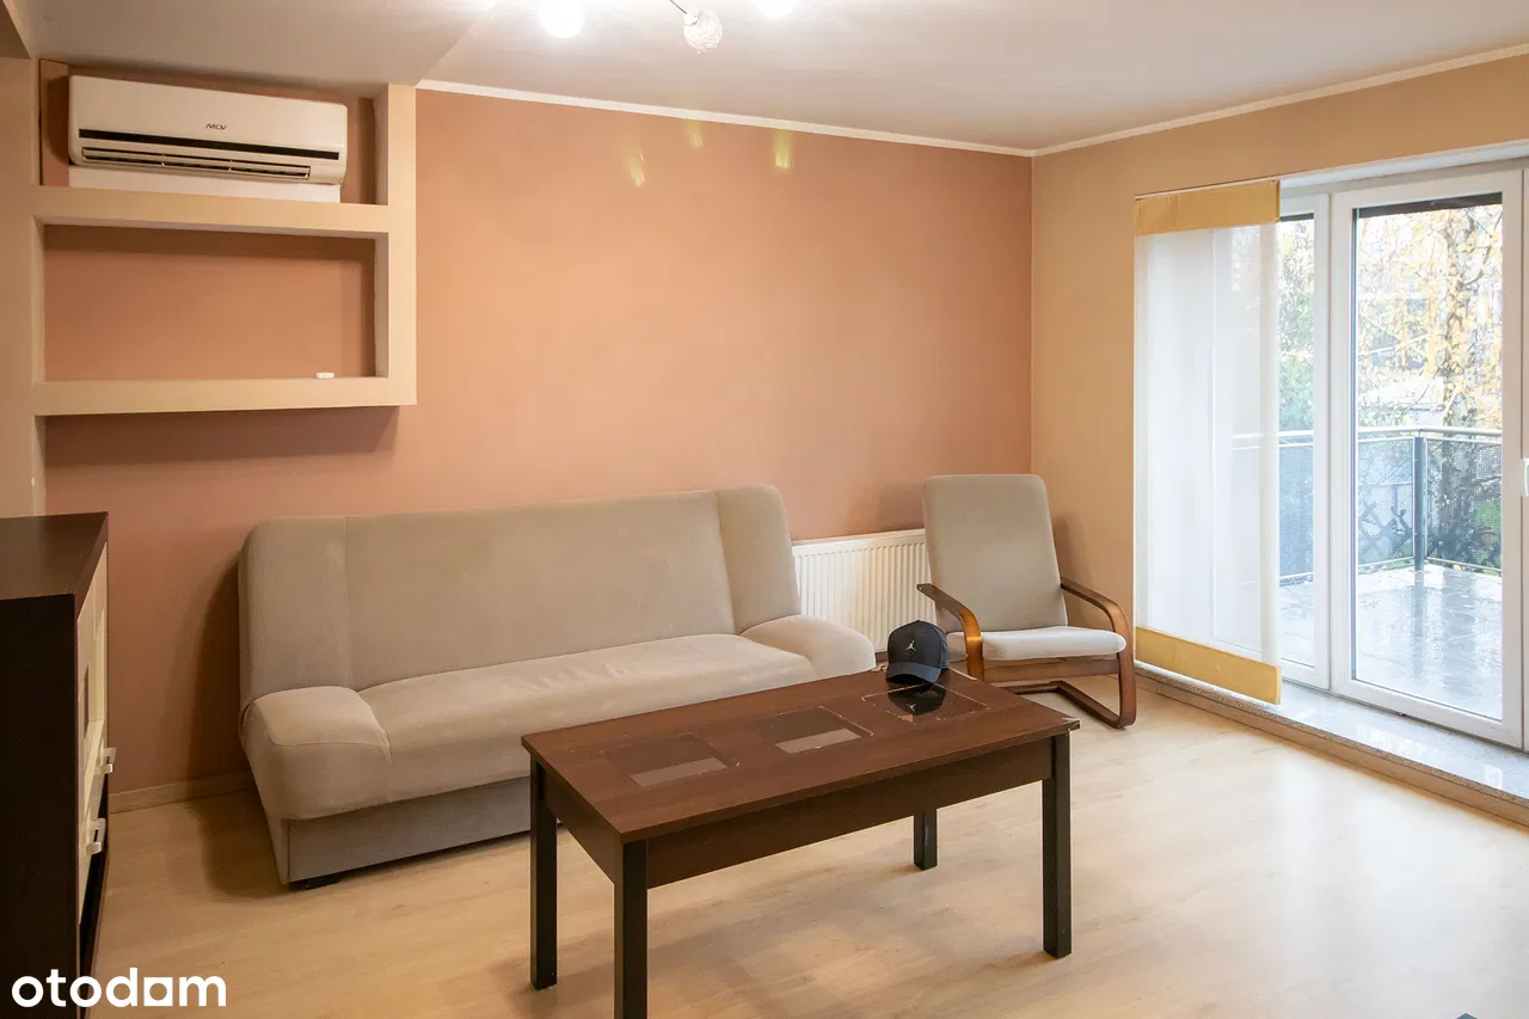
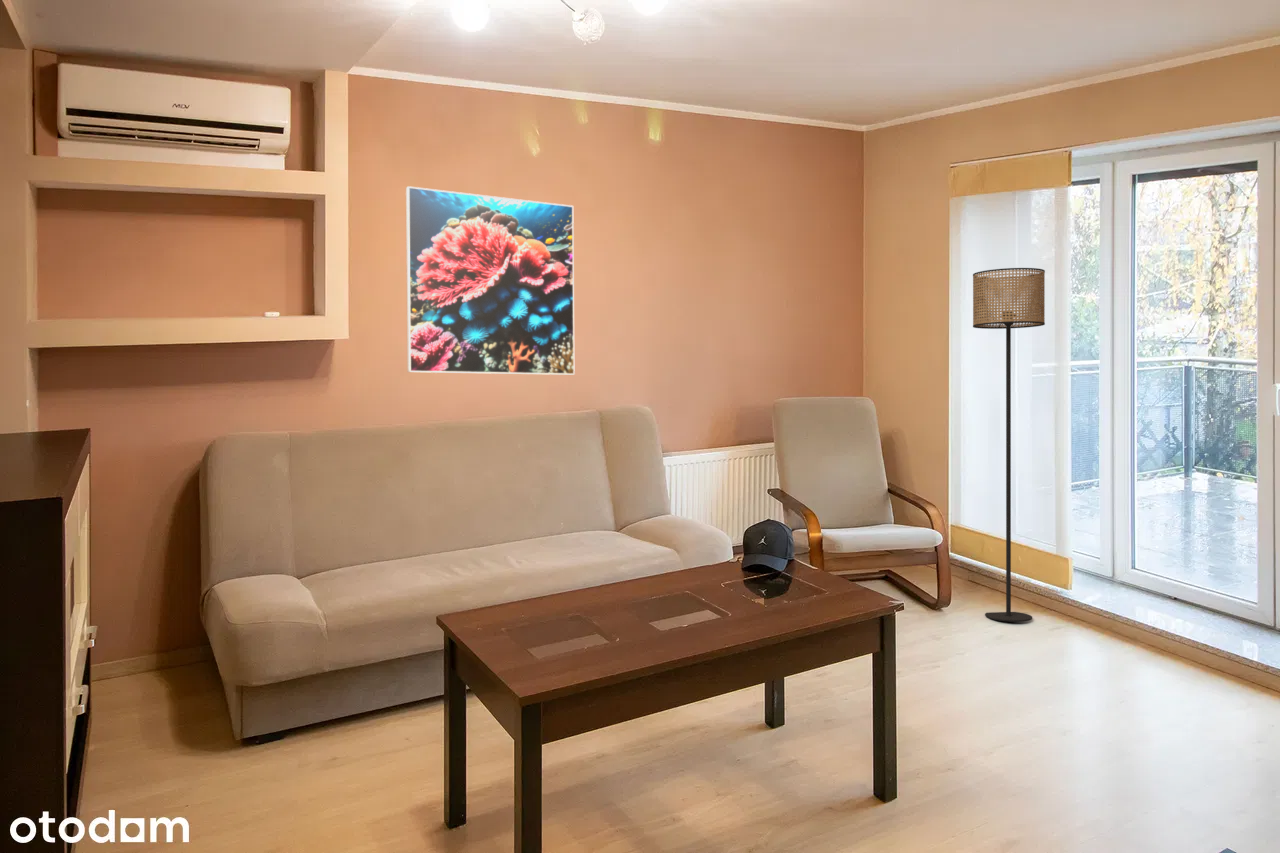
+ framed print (493, 285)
+ floor lamp (1008, 445)
